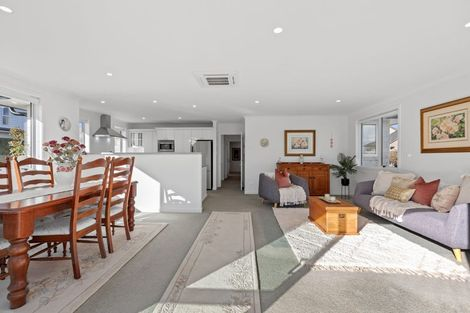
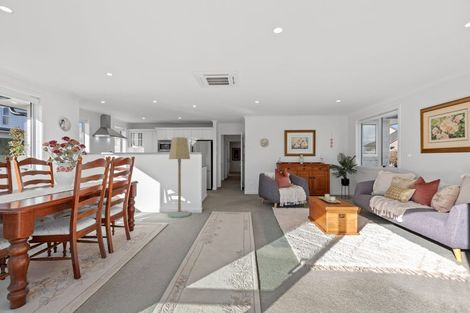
+ floor lamp (179, 176)
